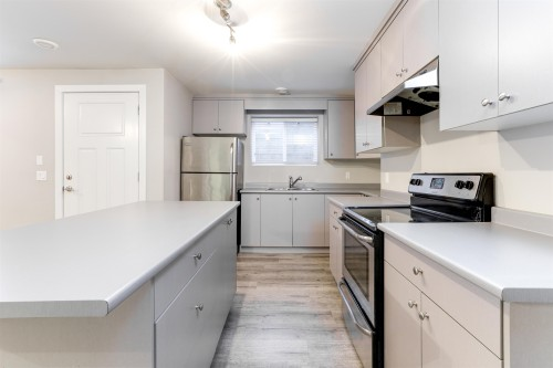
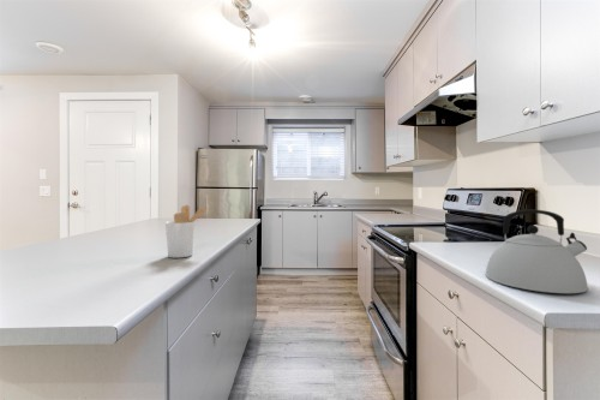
+ kettle (534, 245)
+ utensil holder (187, 229)
